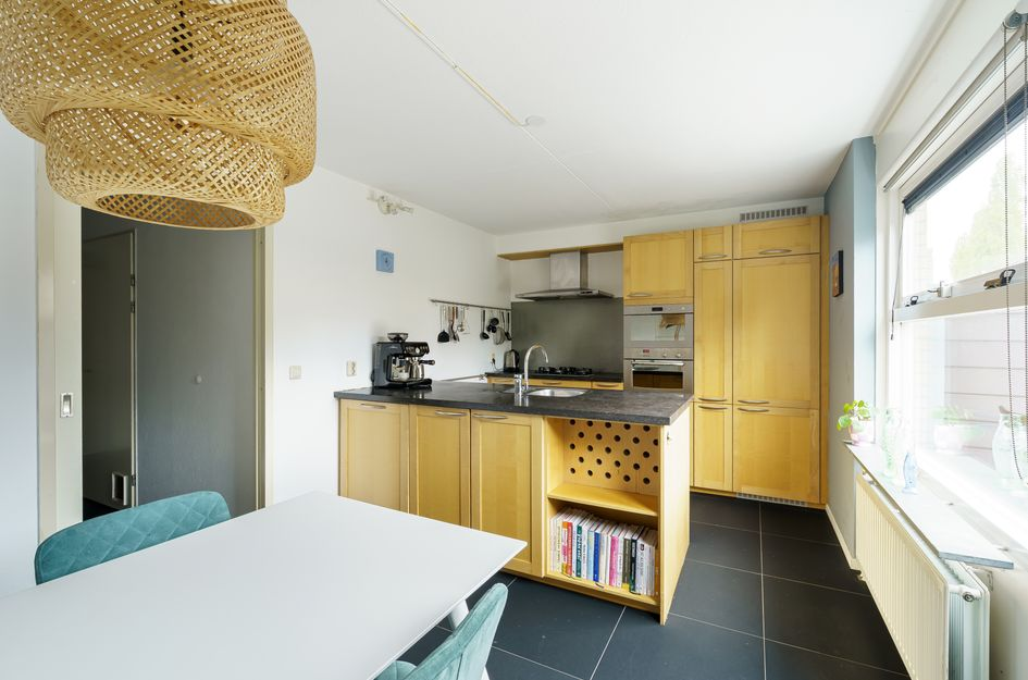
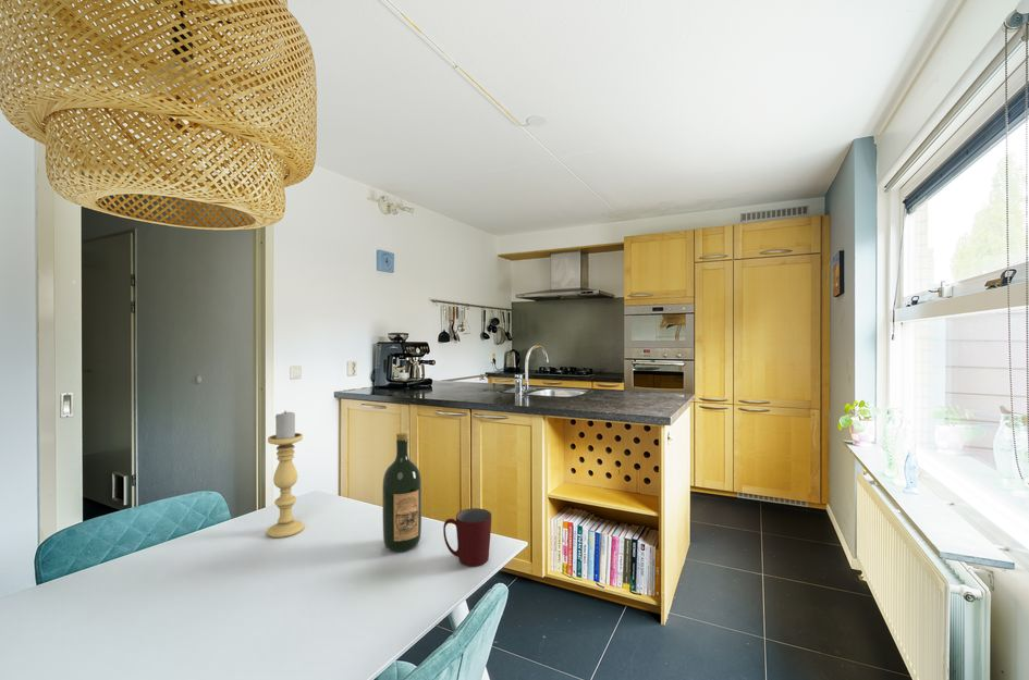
+ candle holder (285, 470)
+ mug (467, 537)
+ wine bottle (402, 490)
